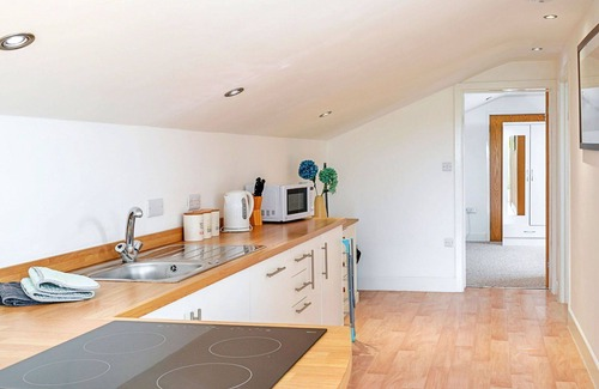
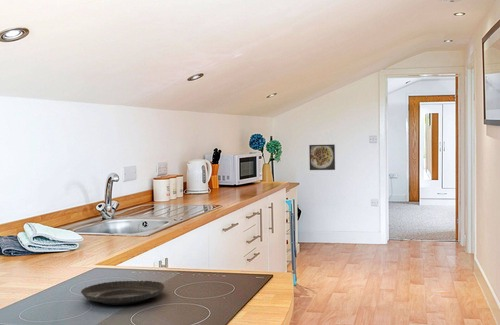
+ tart tin (123, 293)
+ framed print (322, 157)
